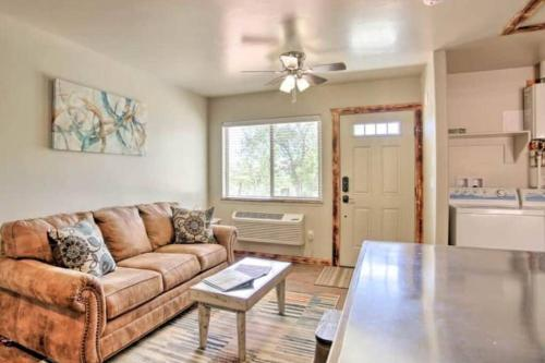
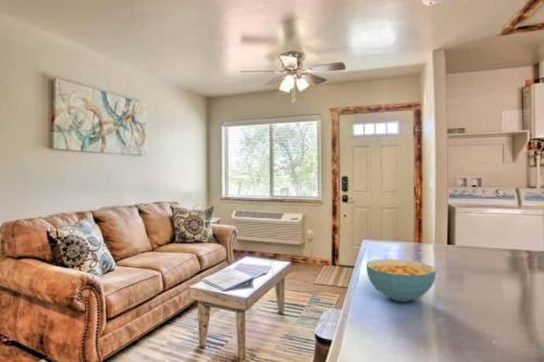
+ cereal bowl (399, 282)
